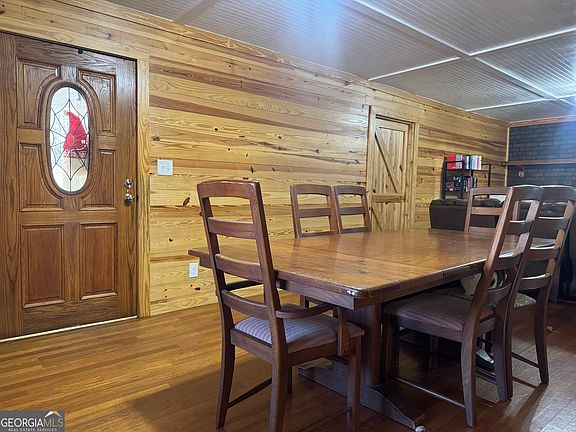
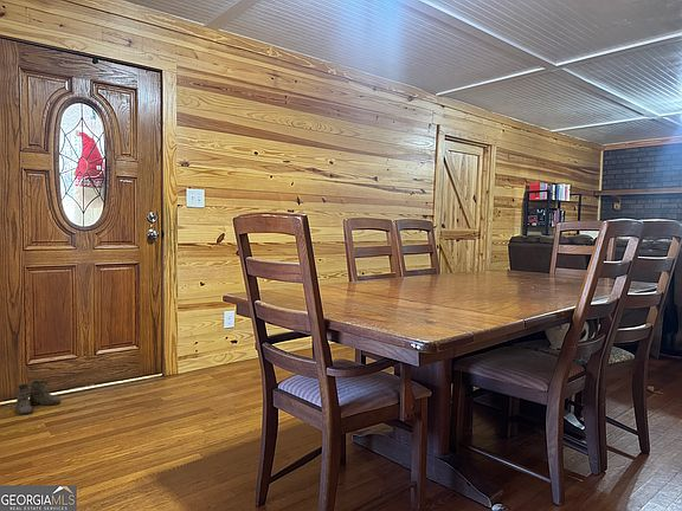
+ boots (33, 395)
